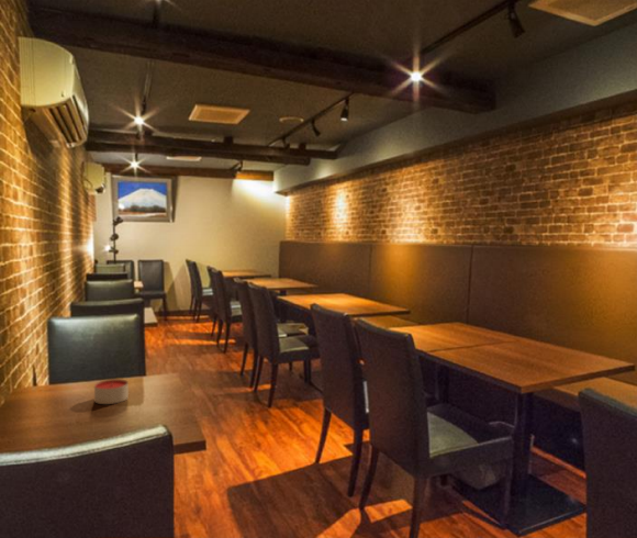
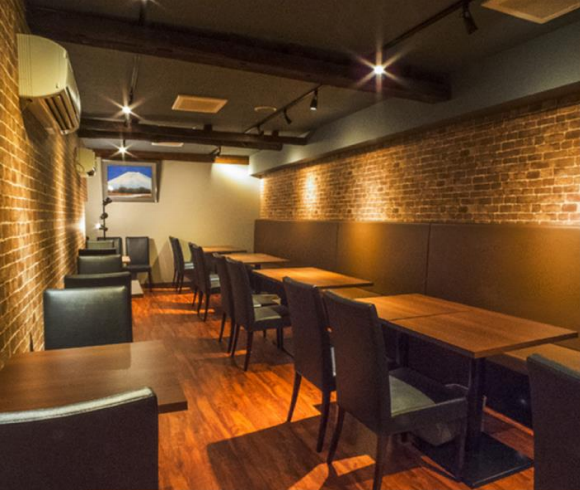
- candle (111, 390)
